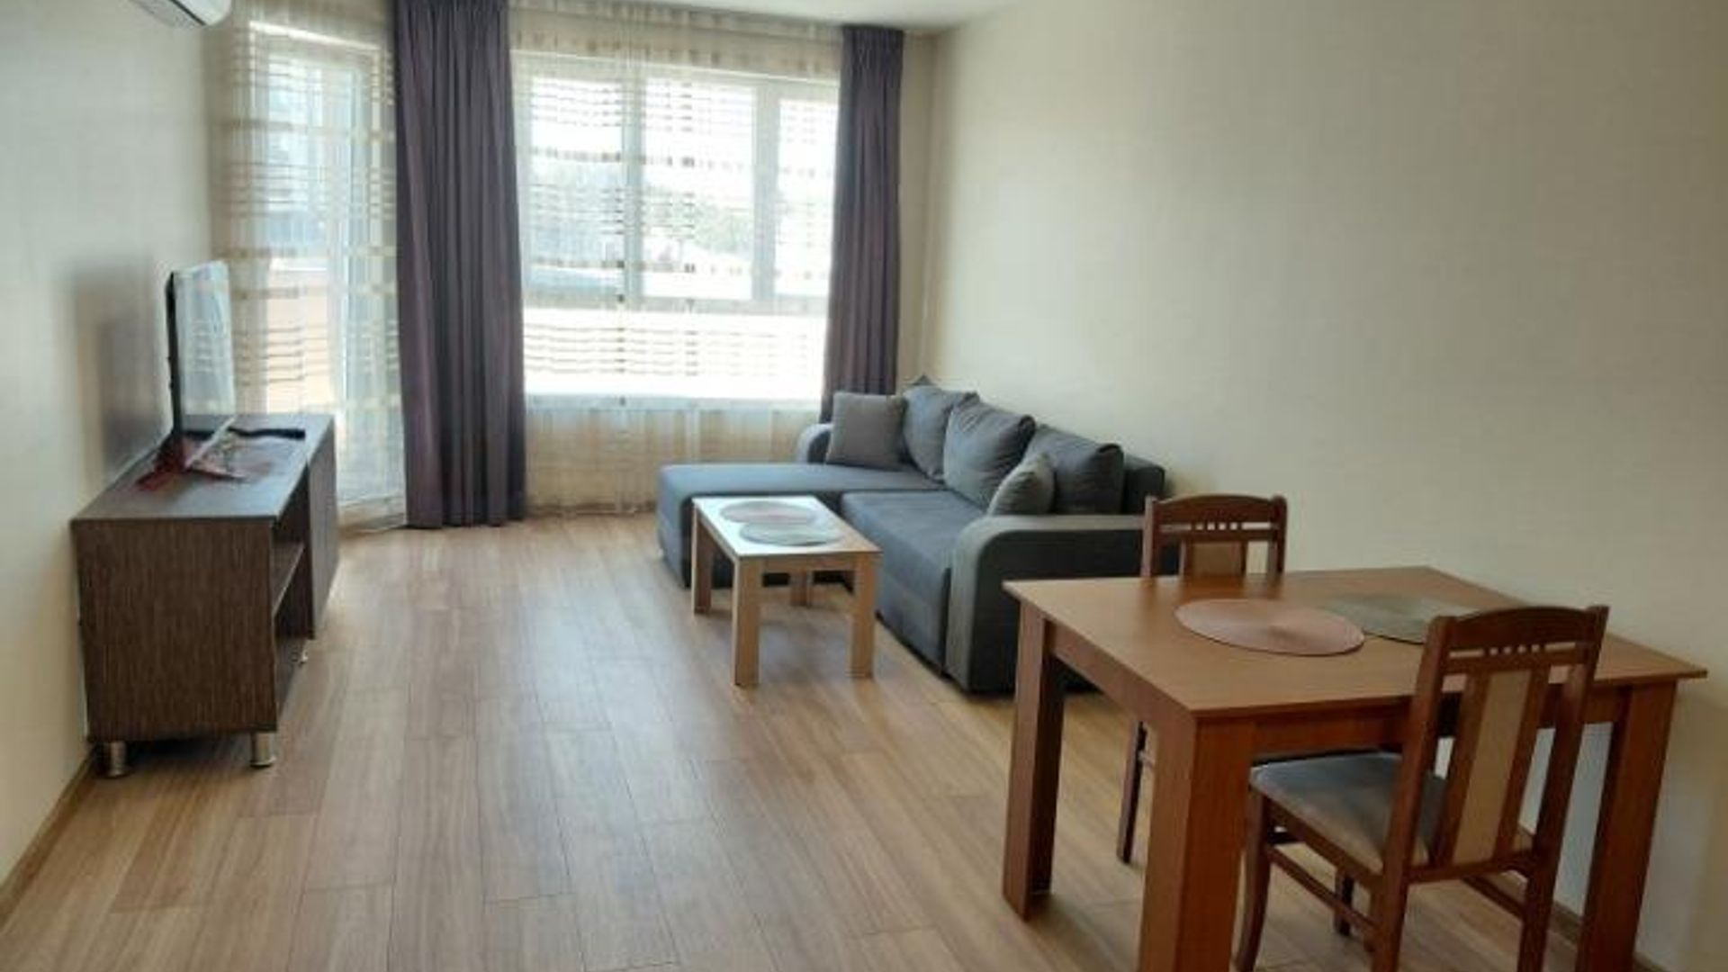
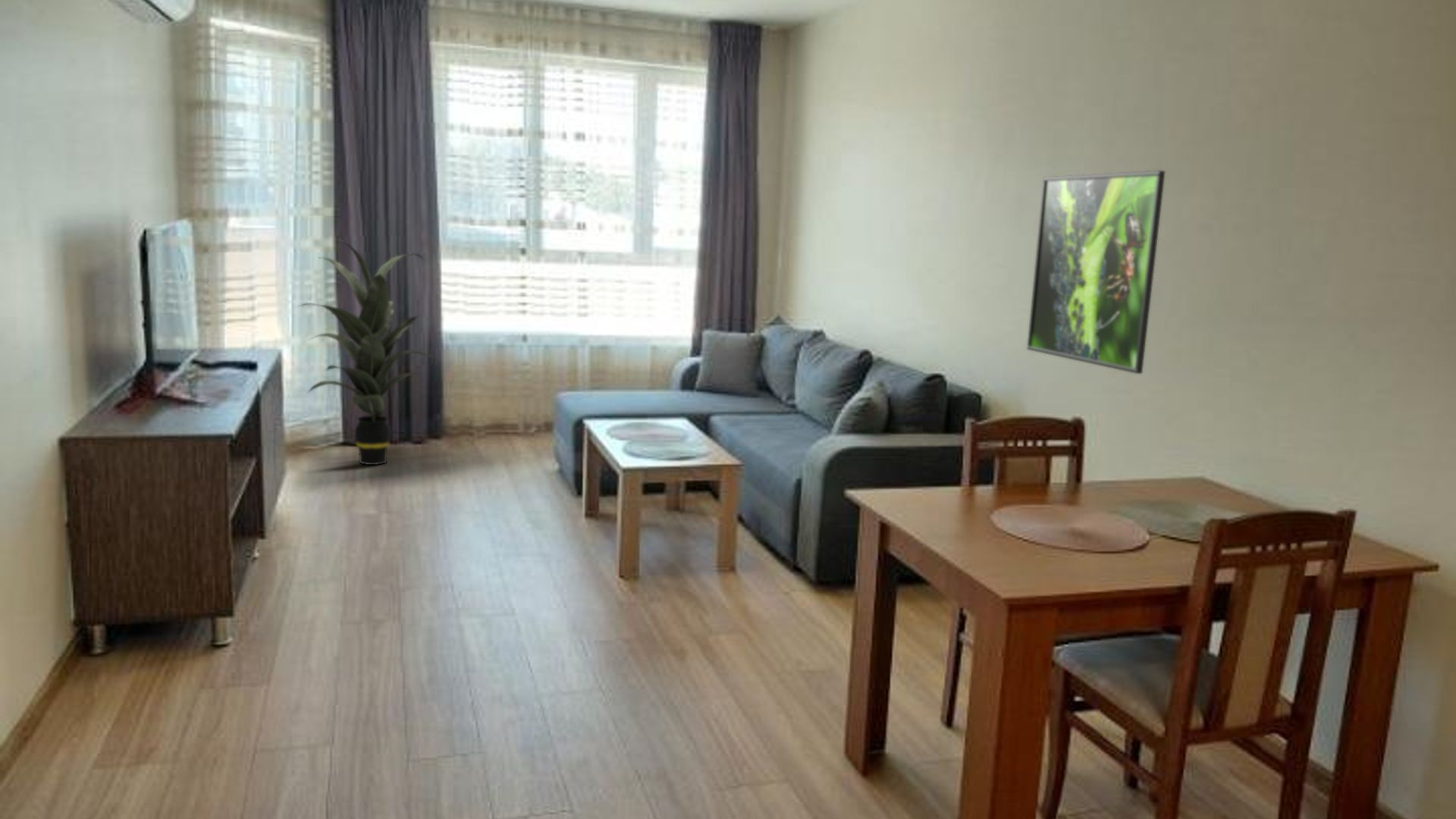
+ indoor plant (362, 353)
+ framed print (1089, 268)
